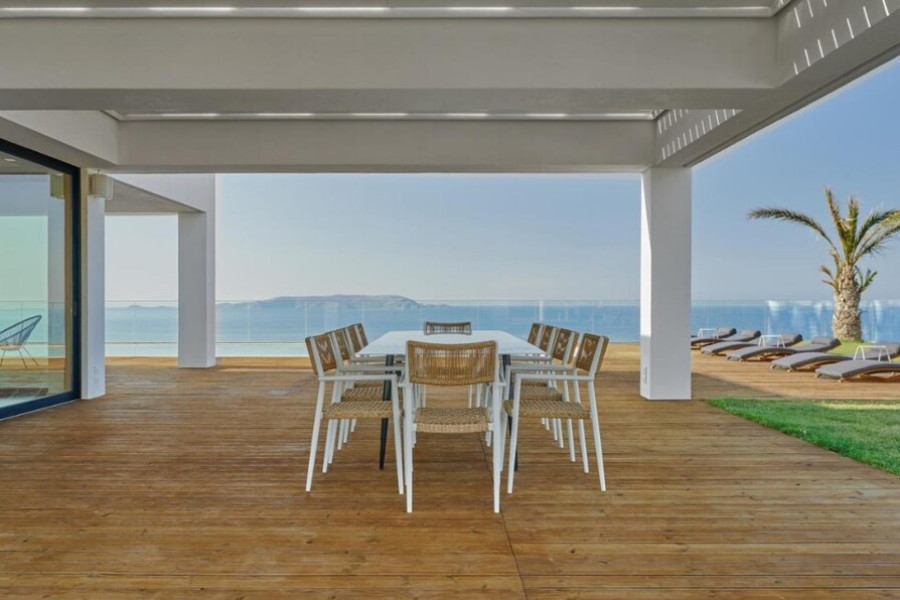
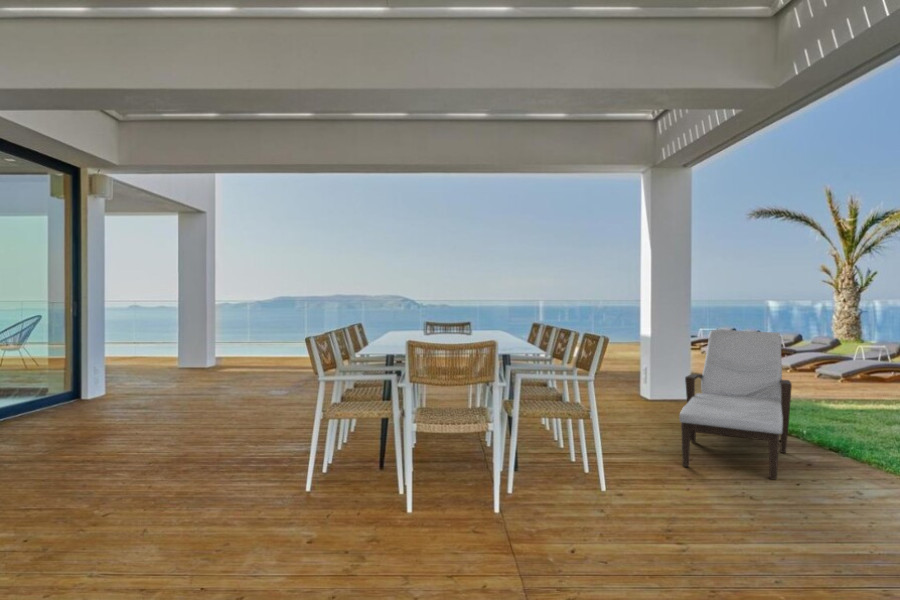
+ chaise longue (736, 389)
